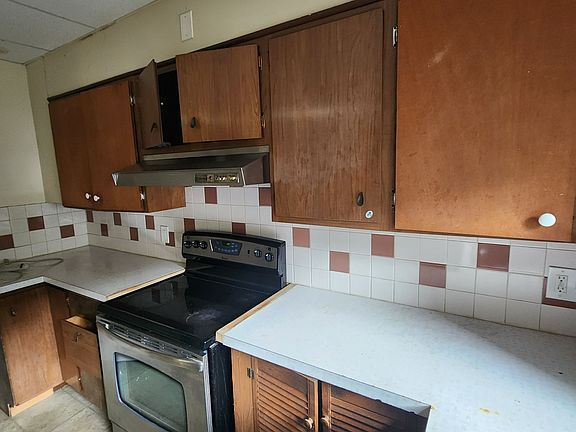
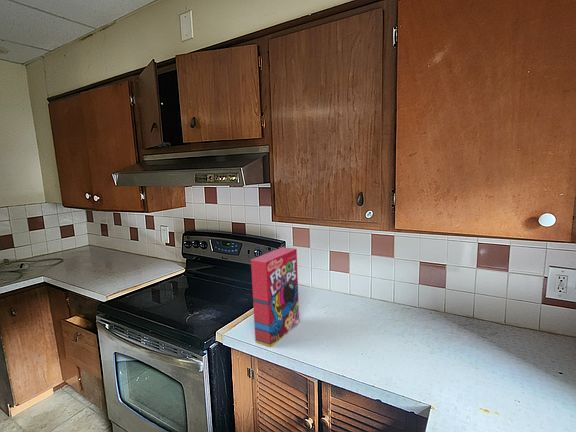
+ cereal box (276, 293)
